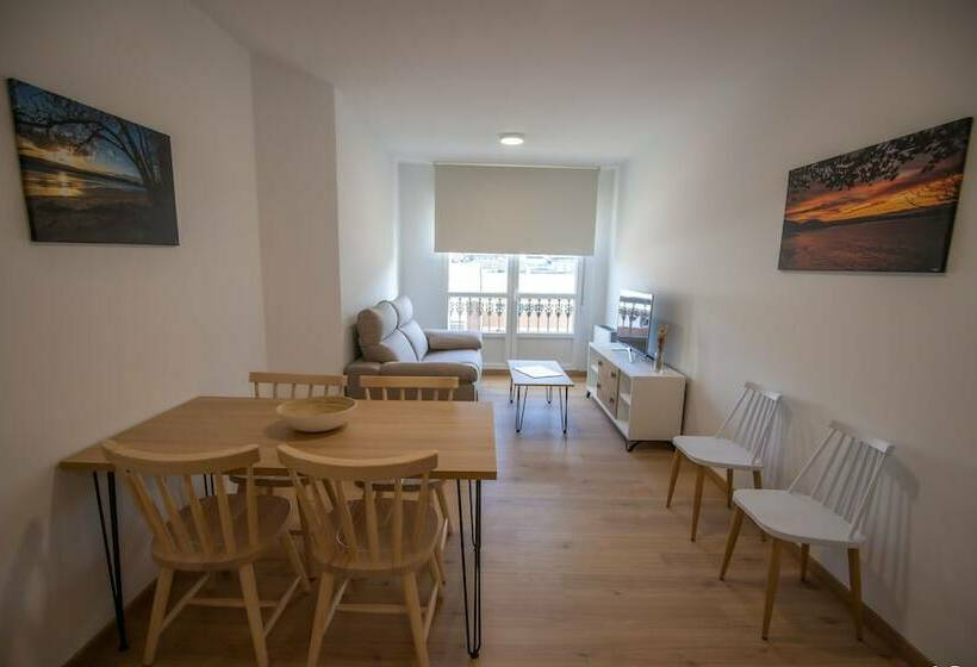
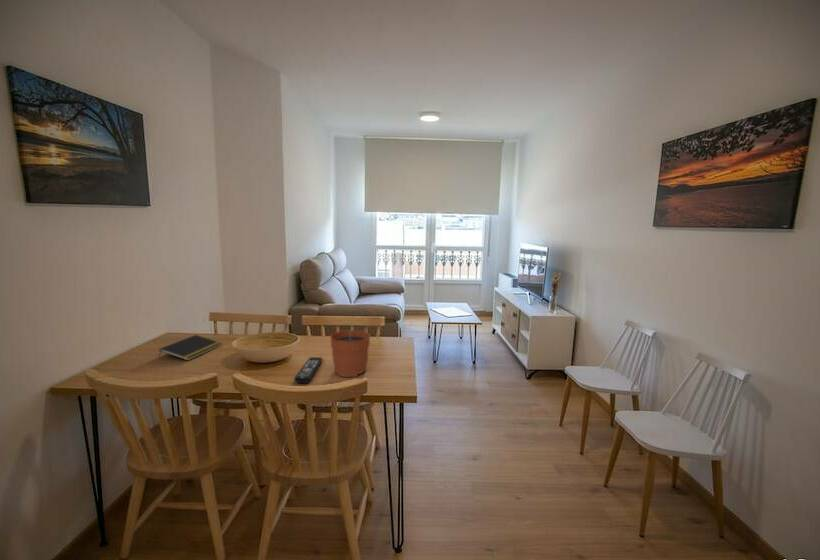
+ remote control (309, 369)
+ plant pot (350, 344)
+ notepad (192, 346)
